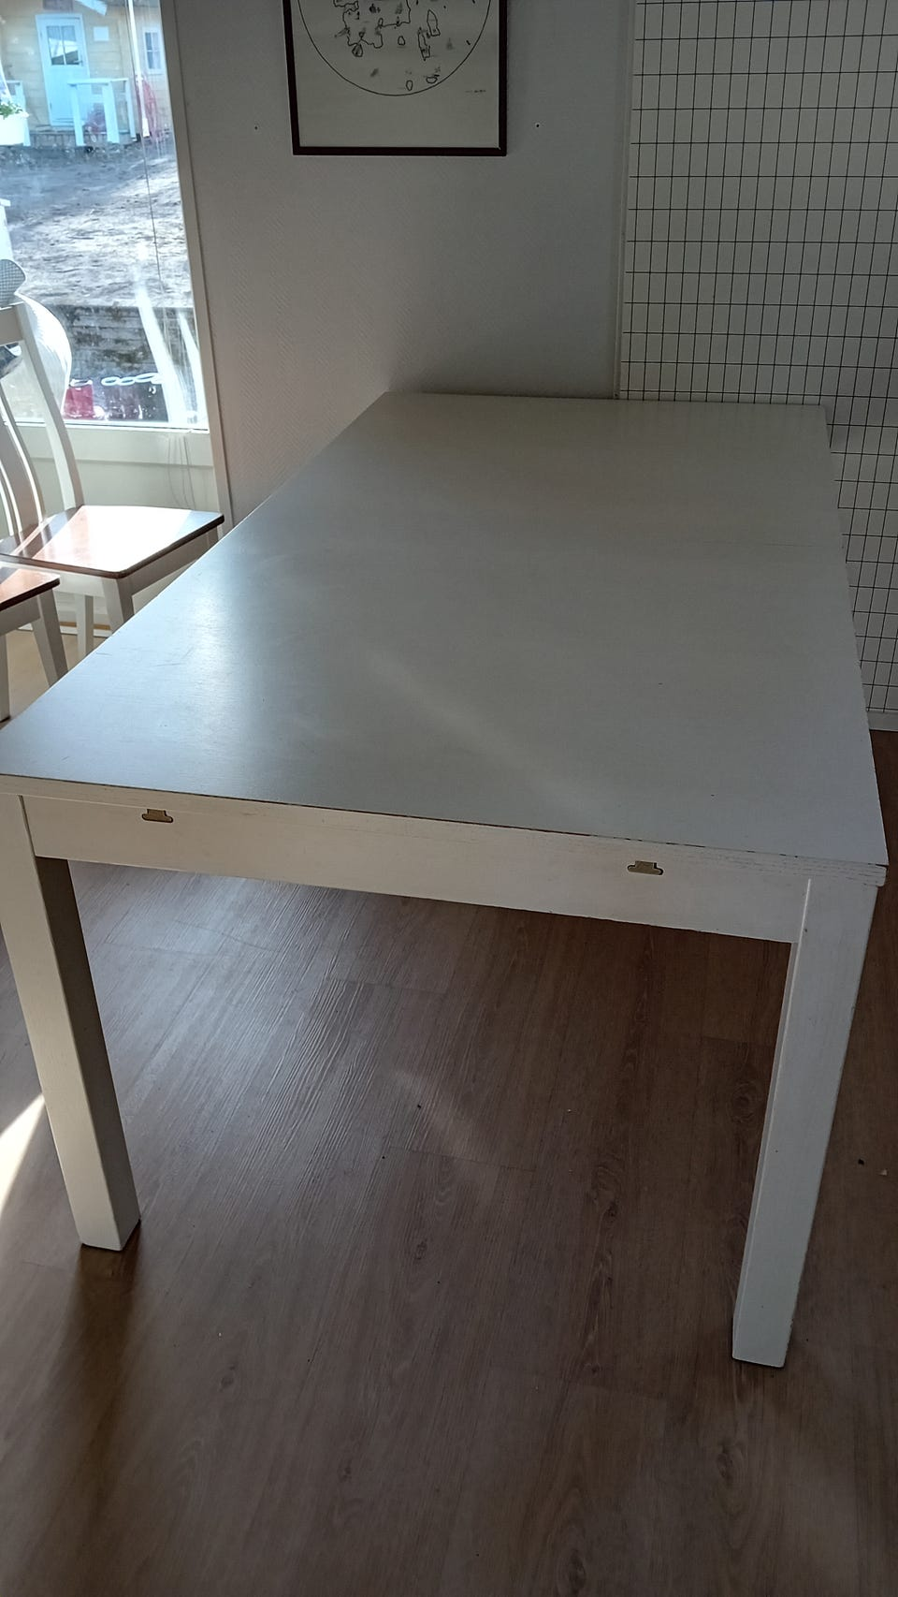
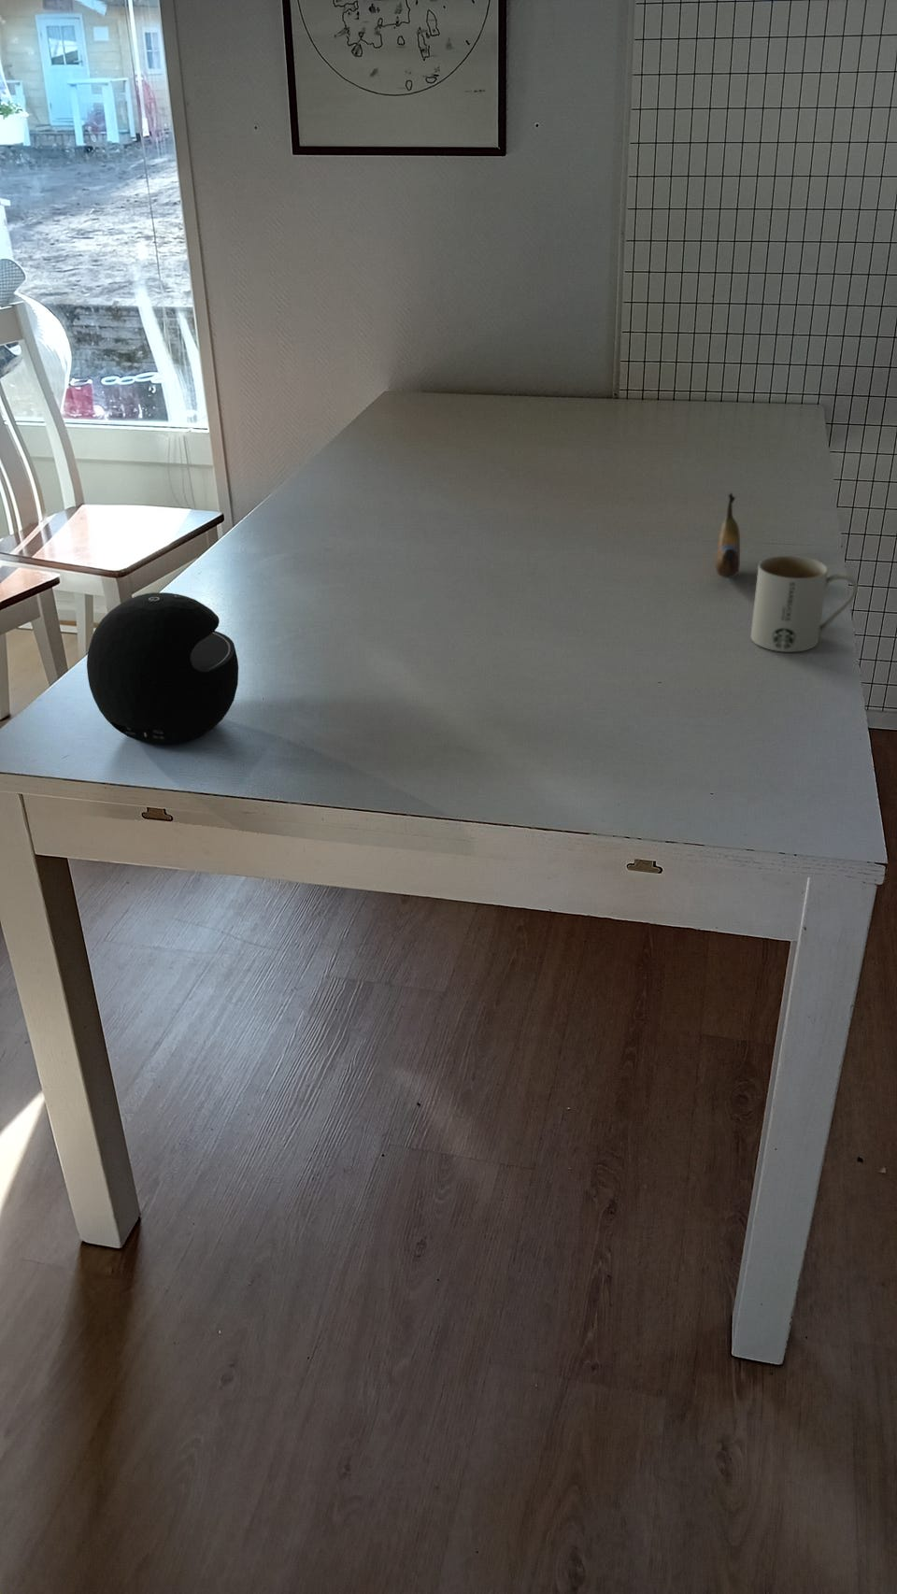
+ speaker (162, 665)
+ banana (728, 543)
+ mug (804, 603)
